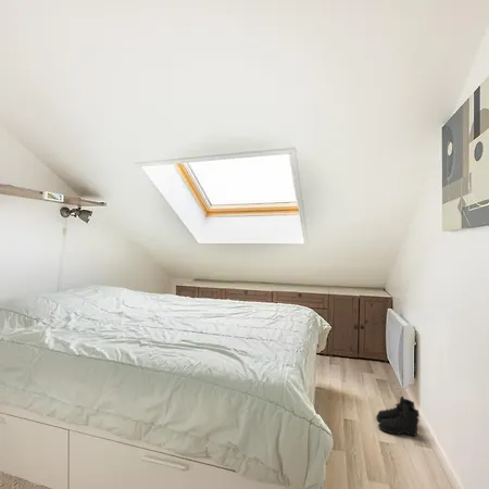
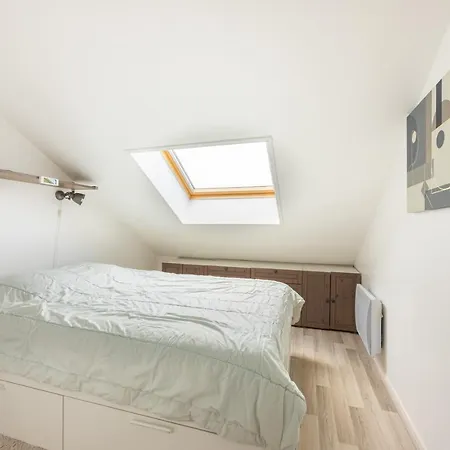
- boots (397, 413)
